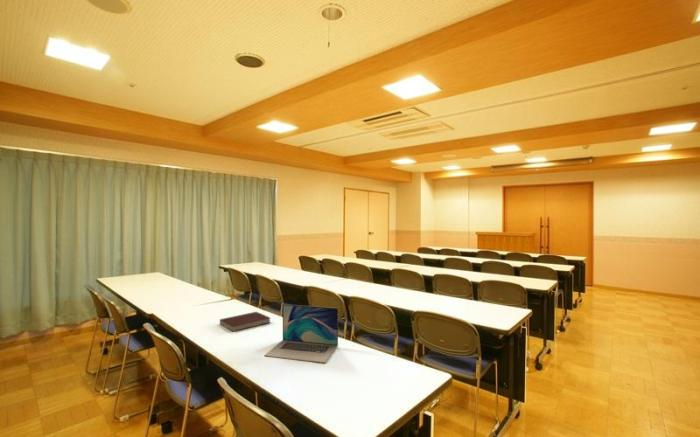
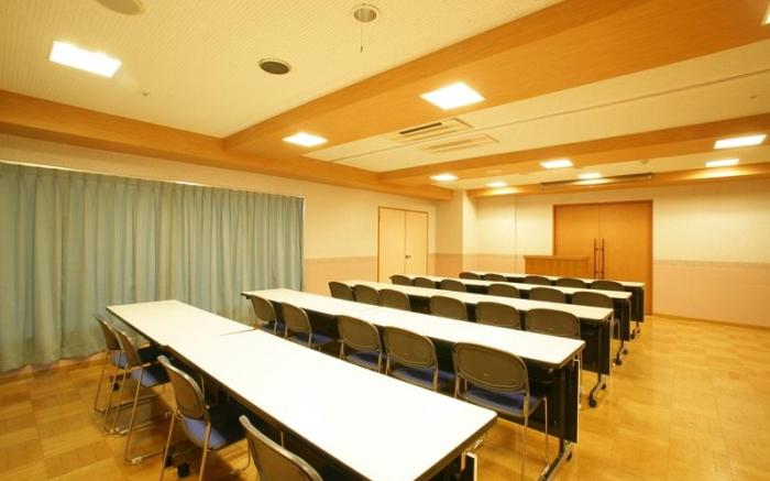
- notebook (245, 320)
- laptop (302, 331)
